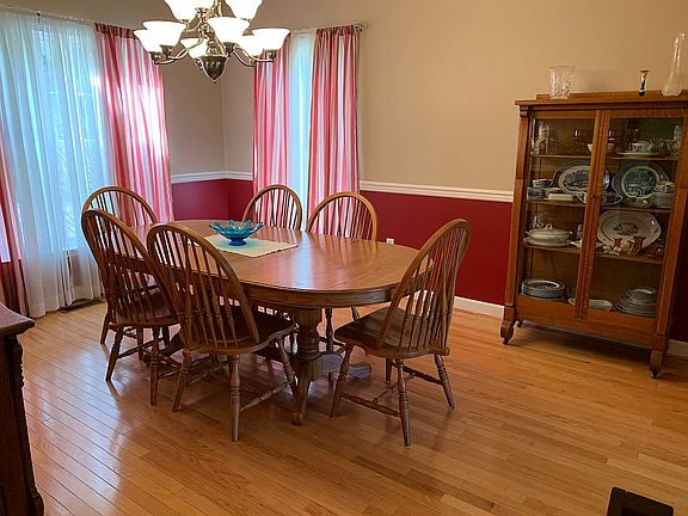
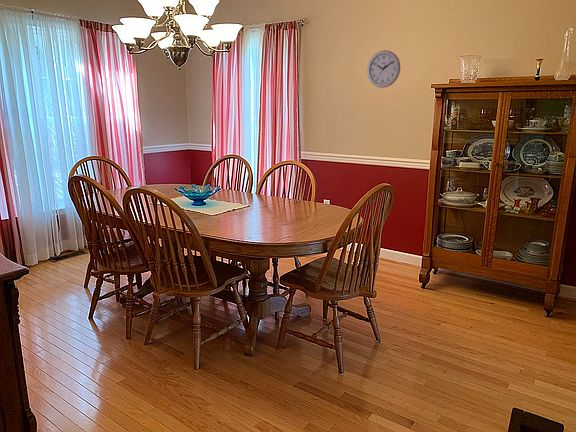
+ wall clock (383, 69)
